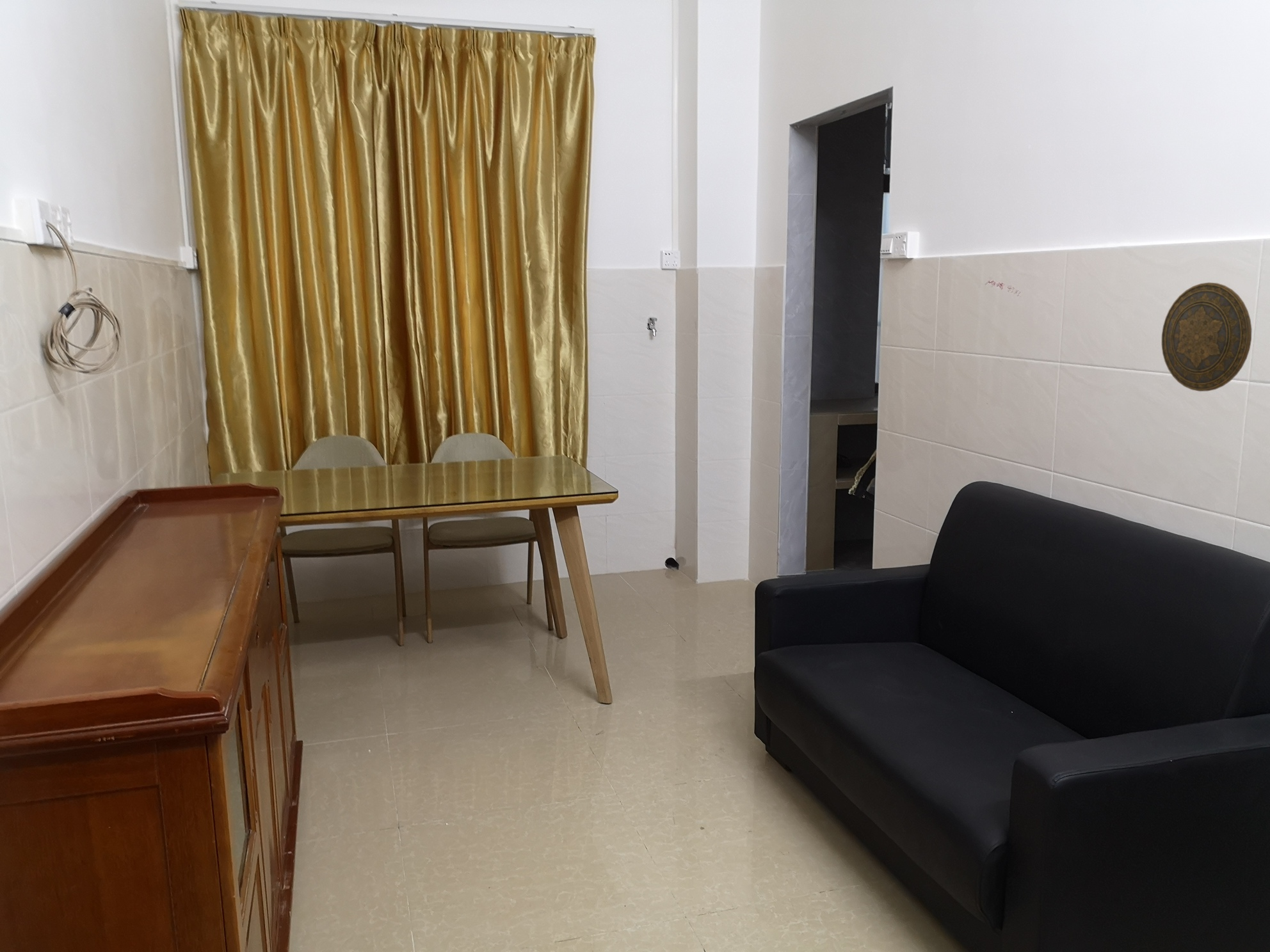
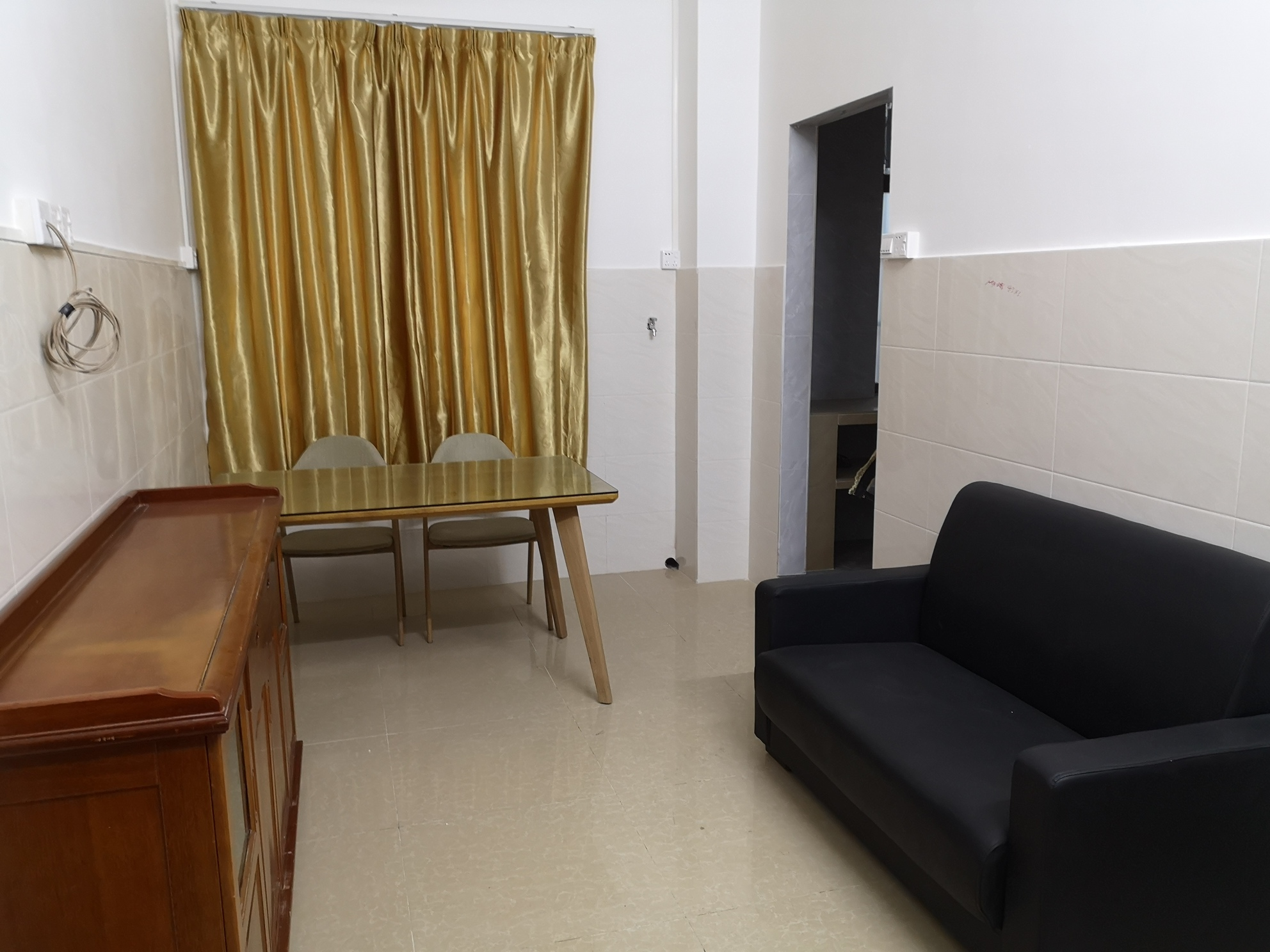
- decorative plate (1200, 337)
